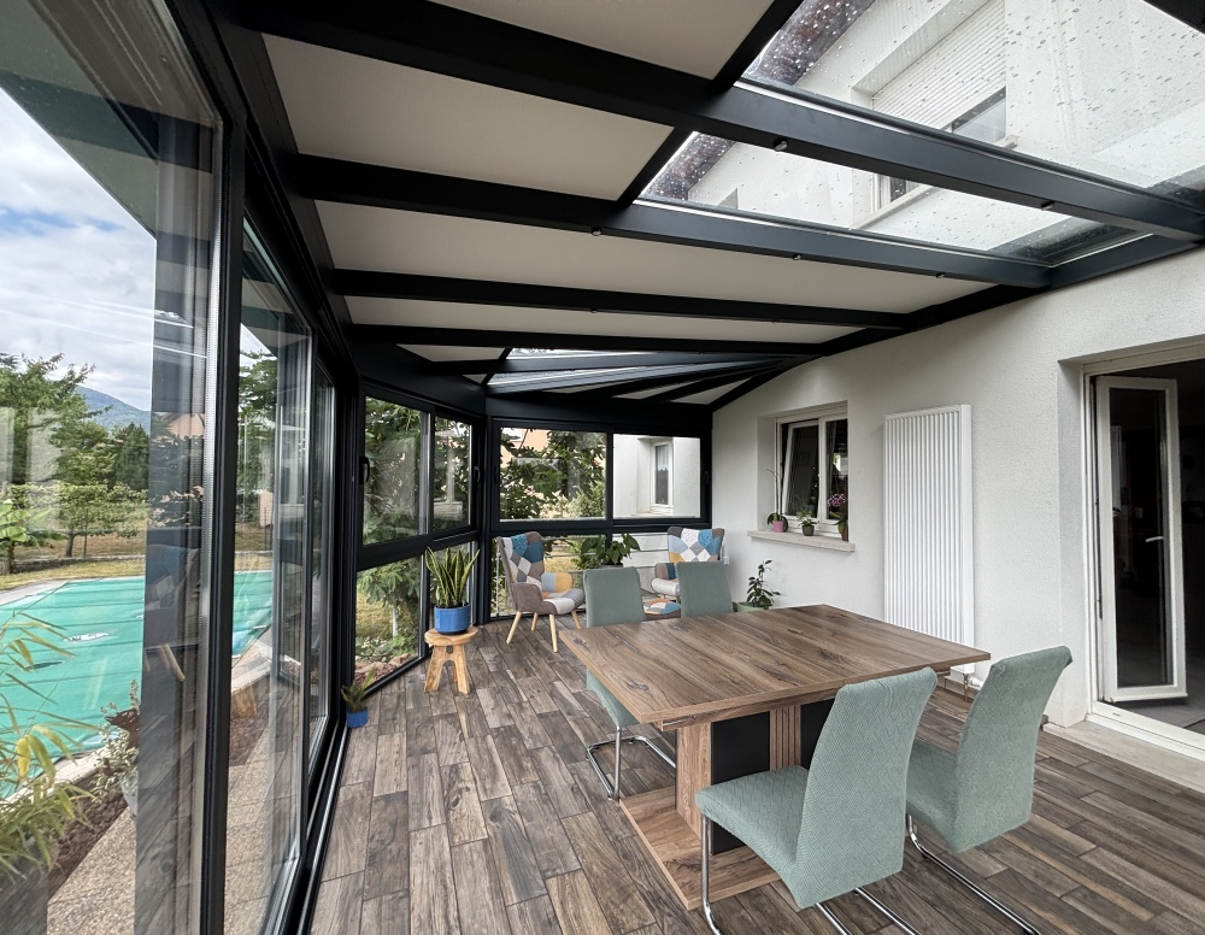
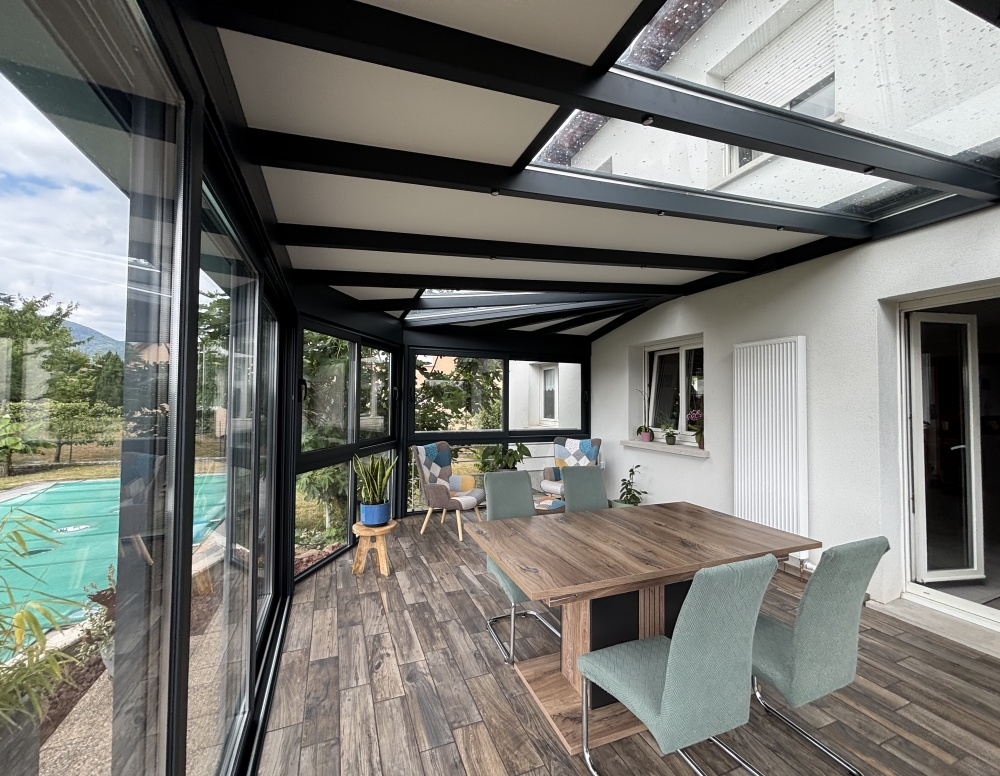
- potted plant (359, 694)
